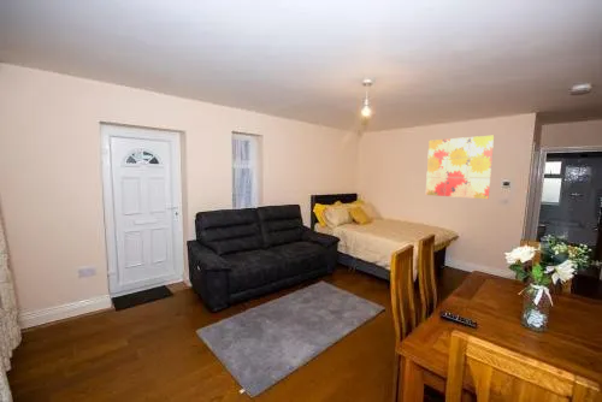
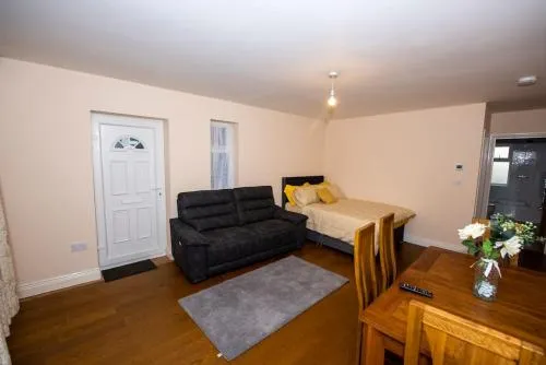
- wall art (456, 167)
